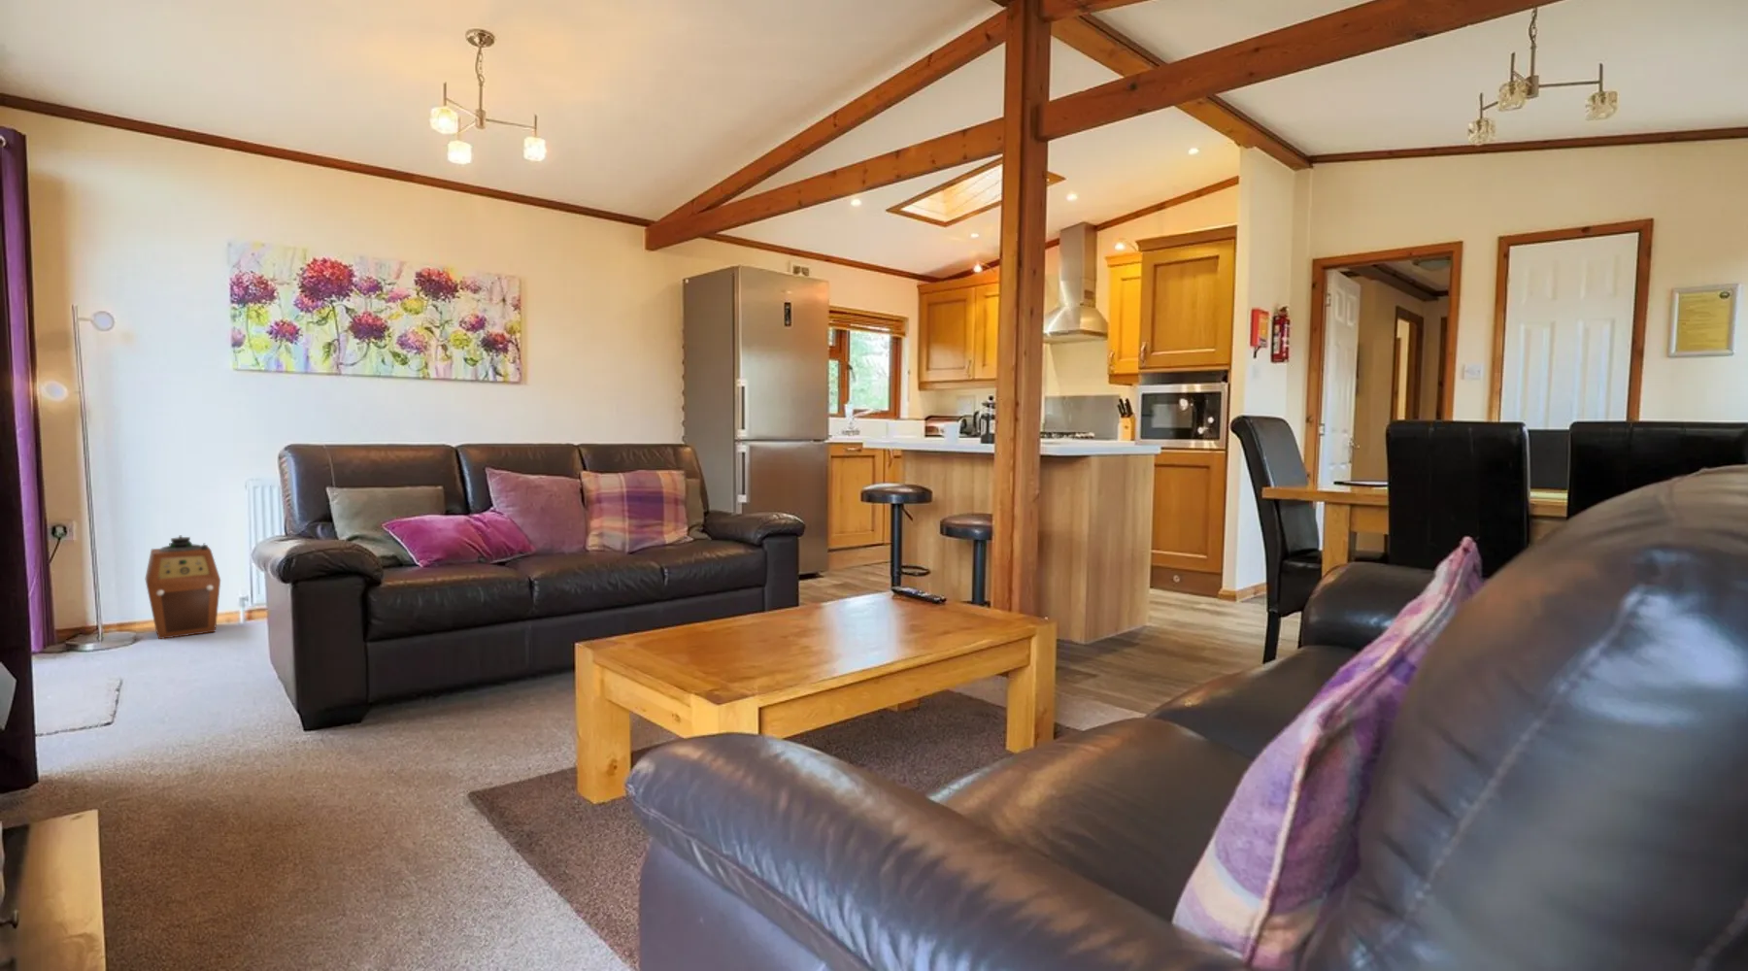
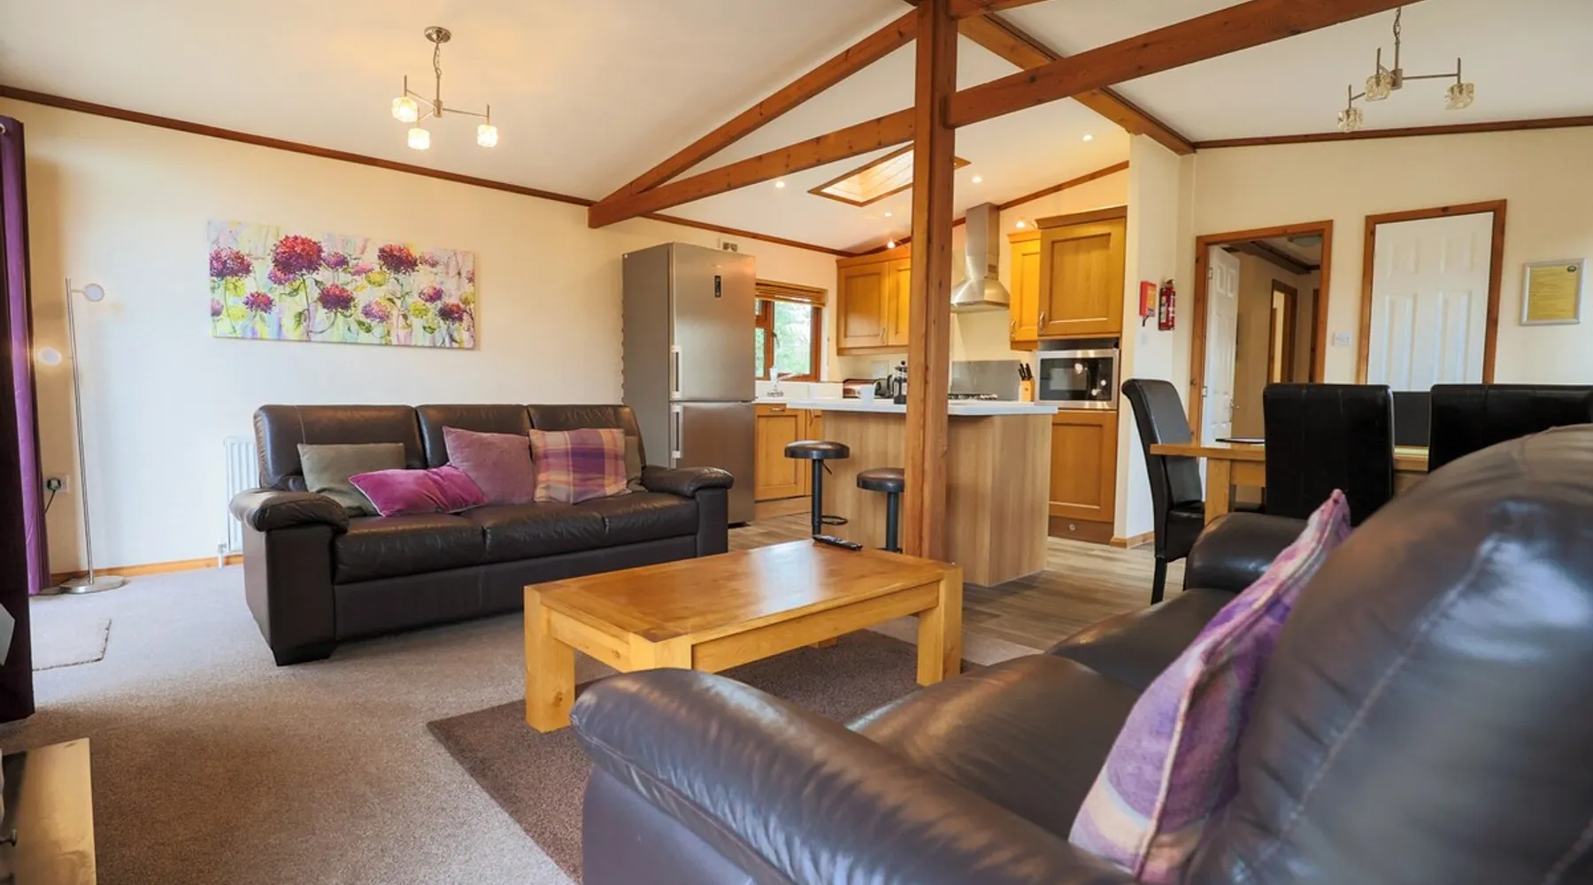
- speaker (183, 584)
